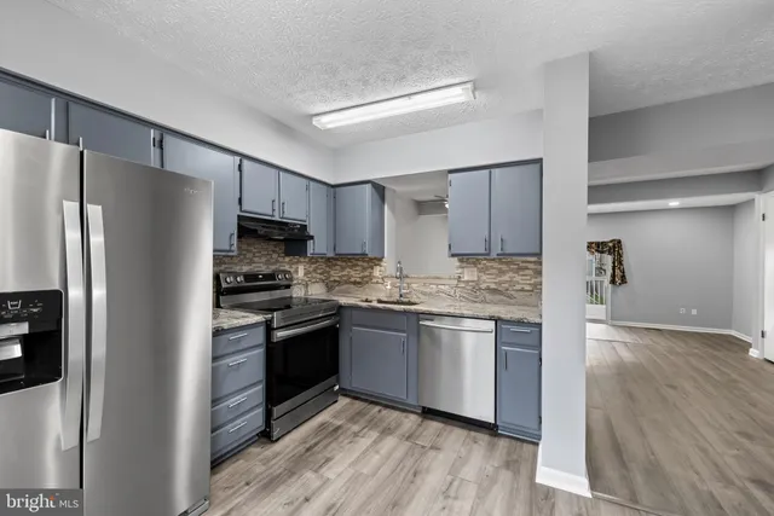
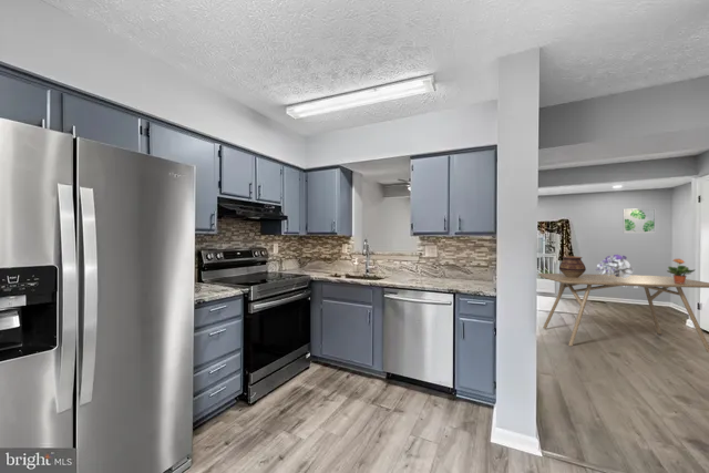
+ wall art (638, 220)
+ bouquet (617, 267)
+ ceramic pot (572, 266)
+ potted plant (678, 270)
+ dining table (616, 286)
